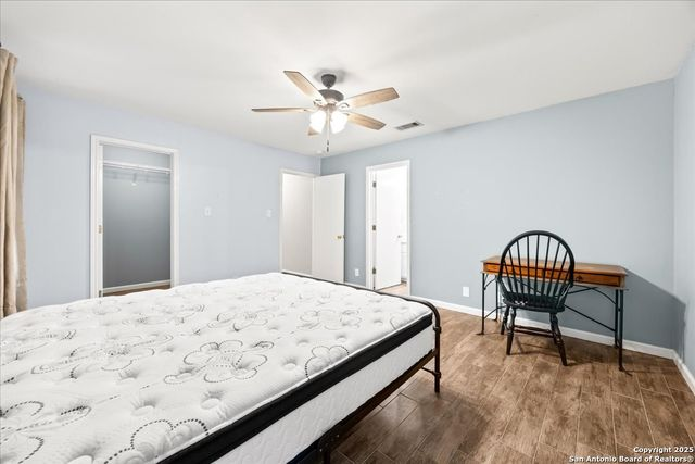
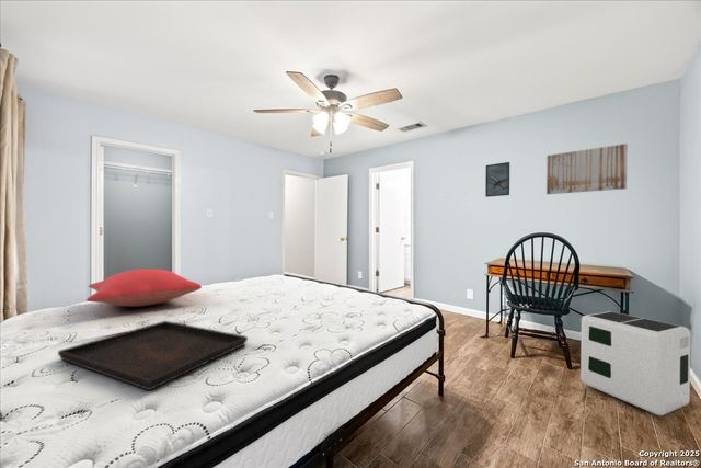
+ air purifier (631, 357)
+ serving tray (159, 347)
+ pillow (143, 286)
+ wall art (584, 171)
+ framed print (497, 180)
